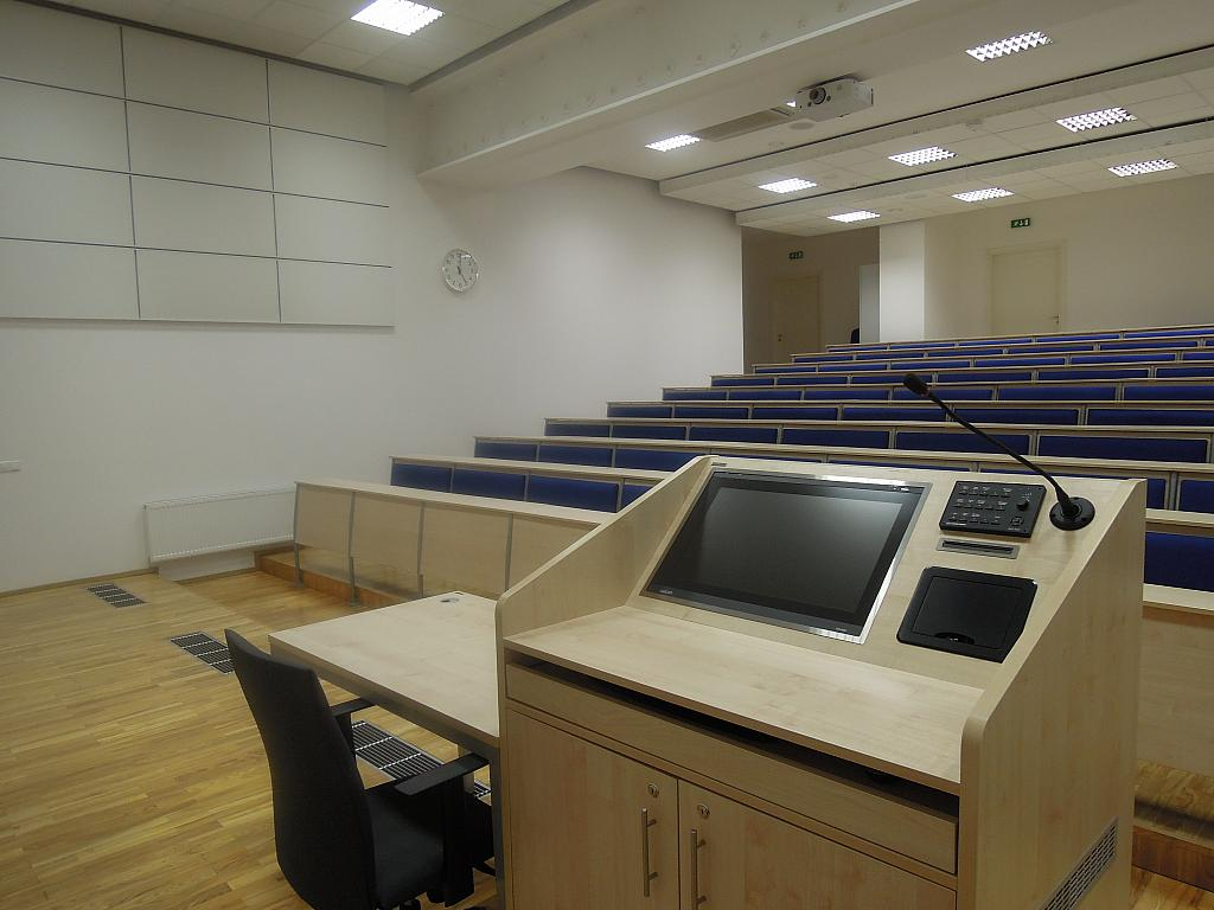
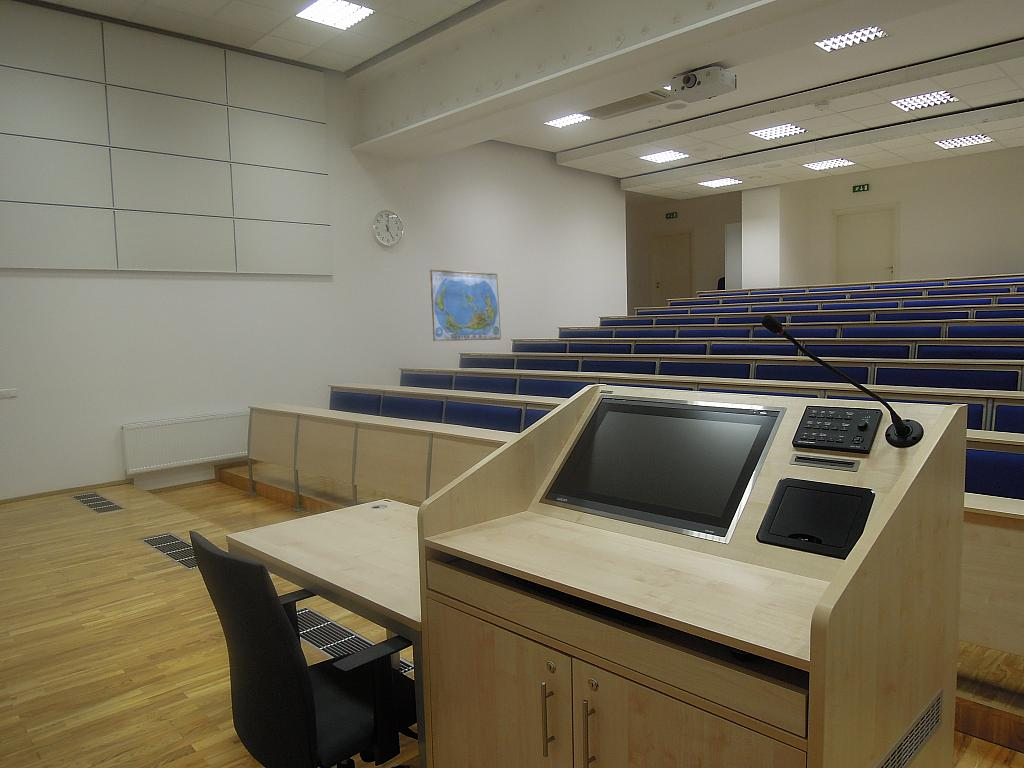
+ world map (467, 306)
